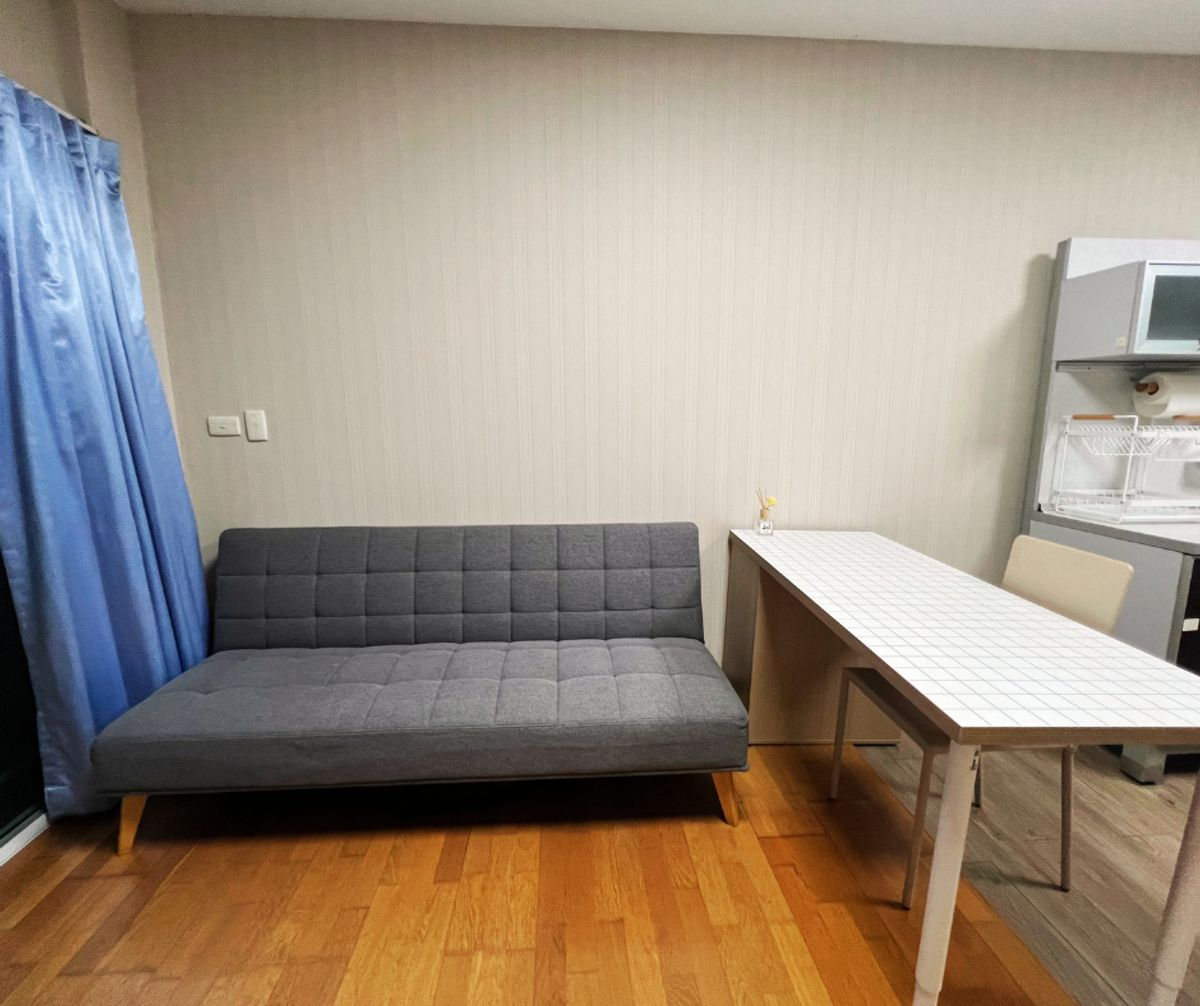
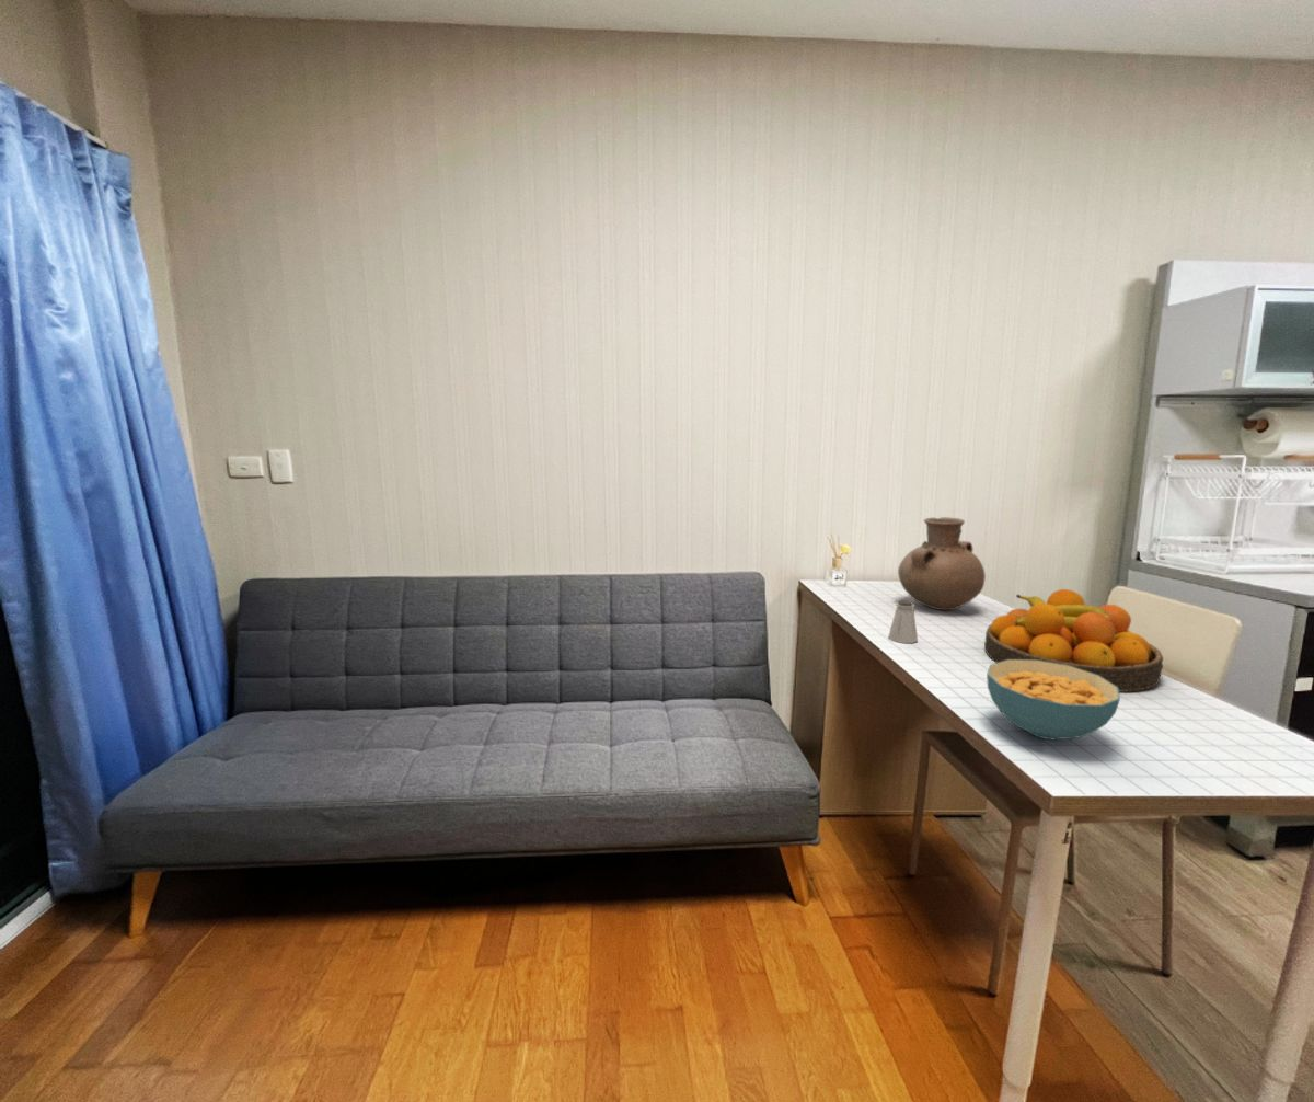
+ fruit bowl (1070, 630)
+ cereal bowl (1047, 705)
+ saltshaker (903, 620)
+ vase (941, 563)
